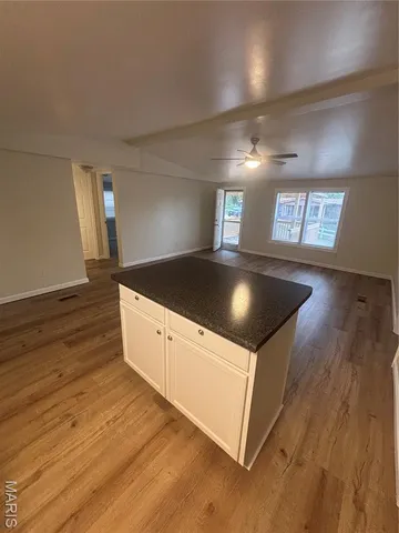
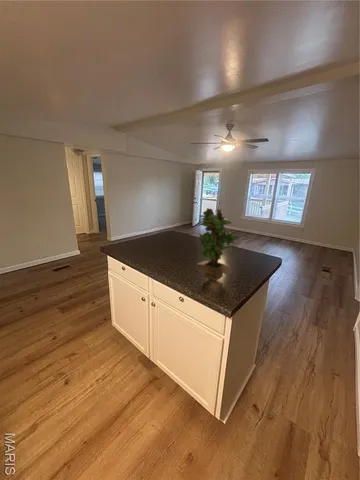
+ flower bouquet (216, 245)
